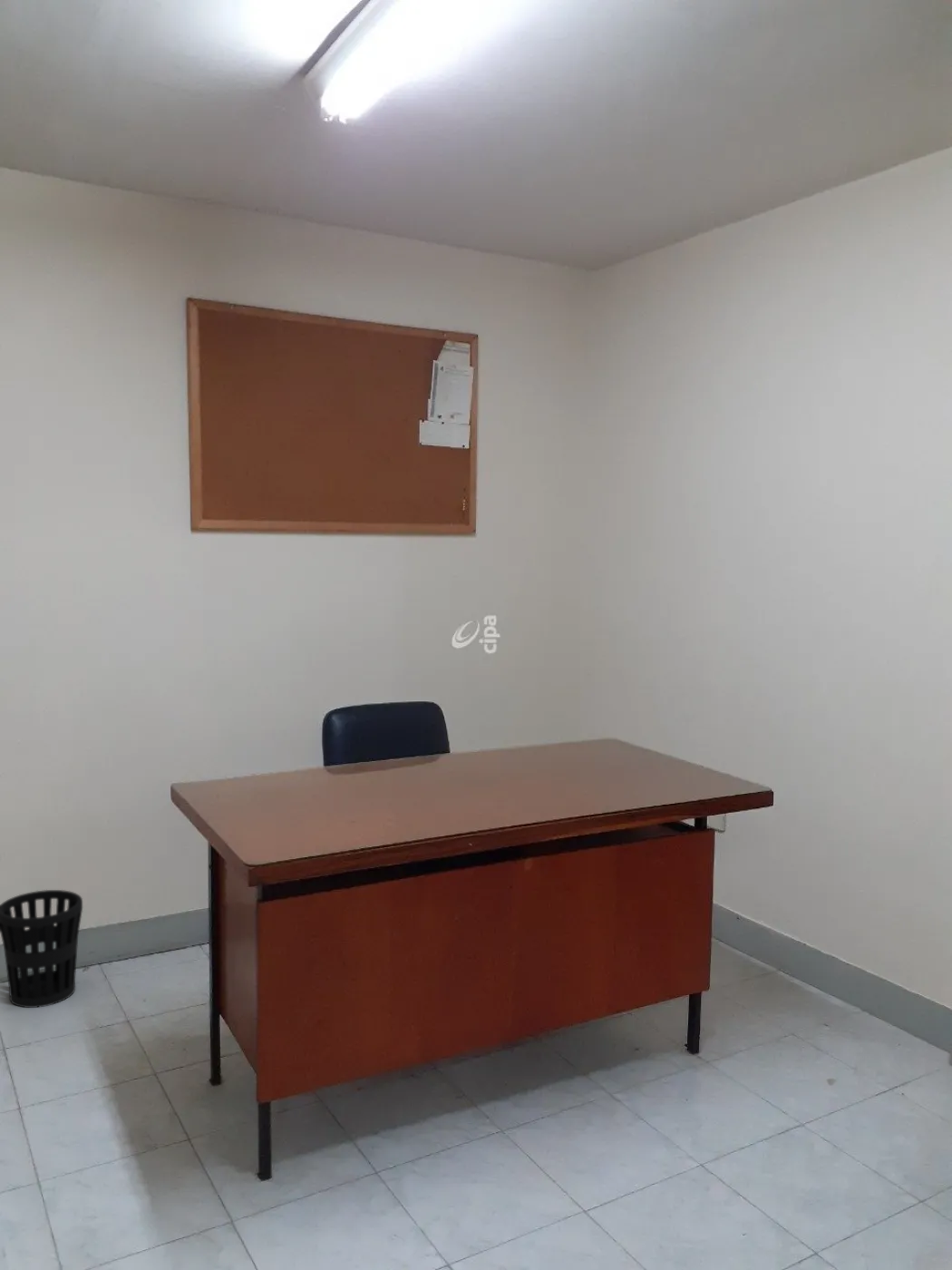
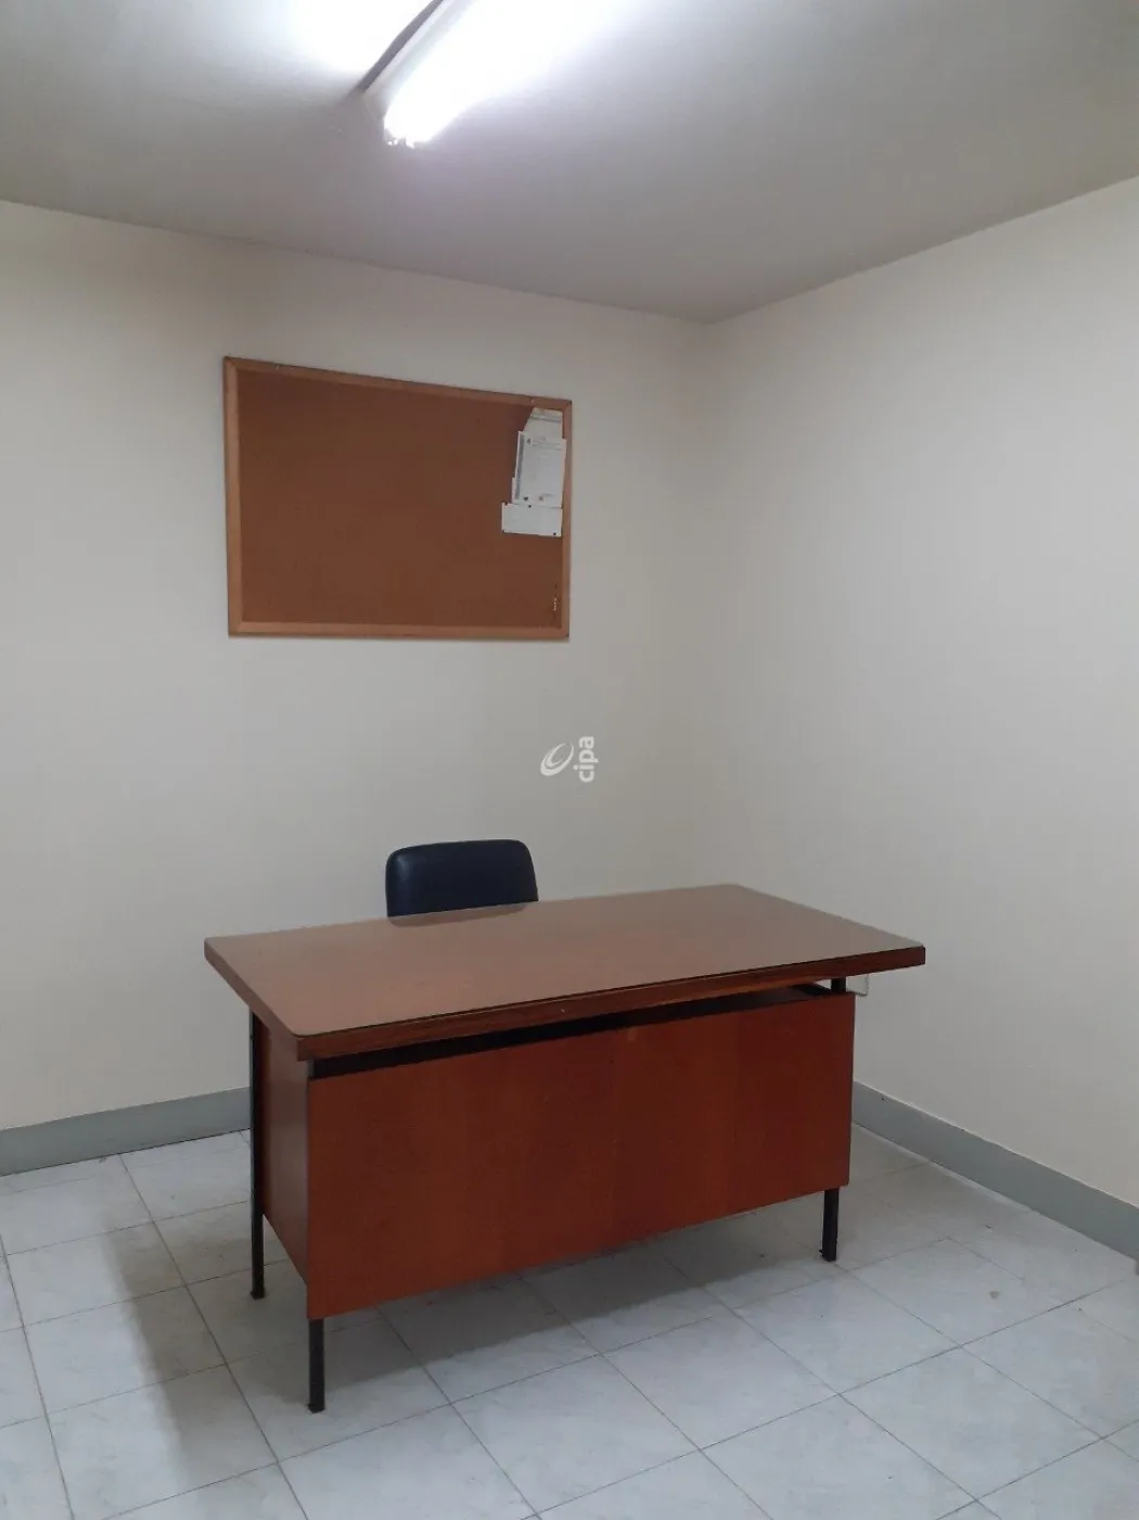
- wastebasket (43, 951)
